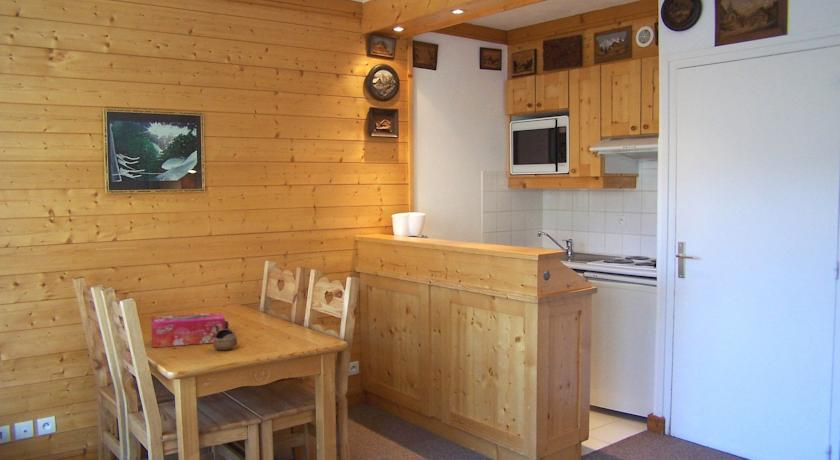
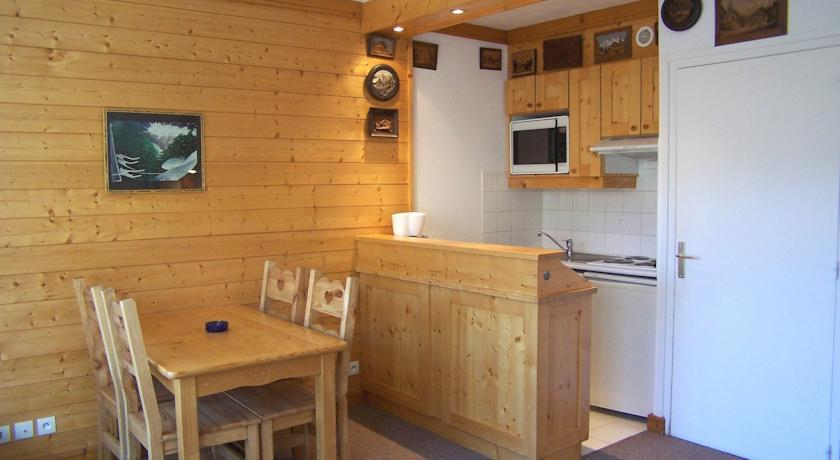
- tissue box (188, 329)
- cup (225, 337)
